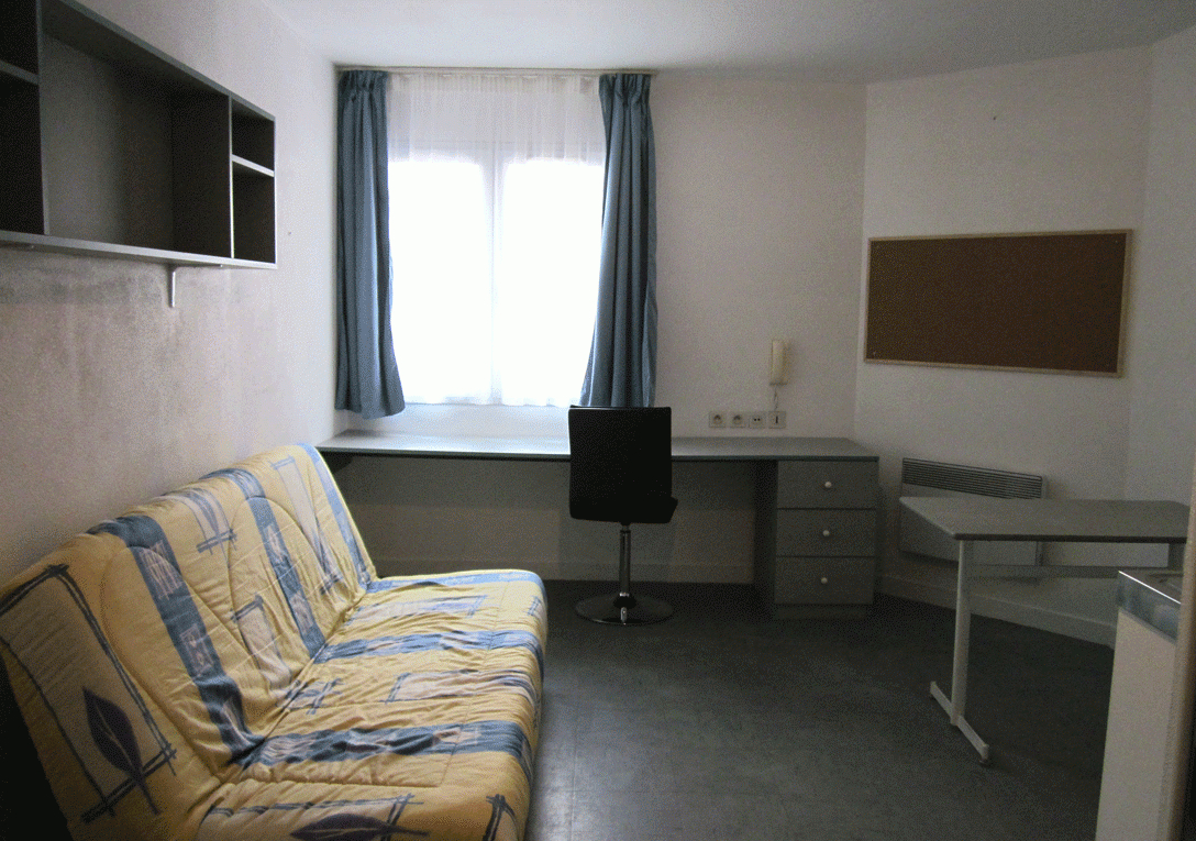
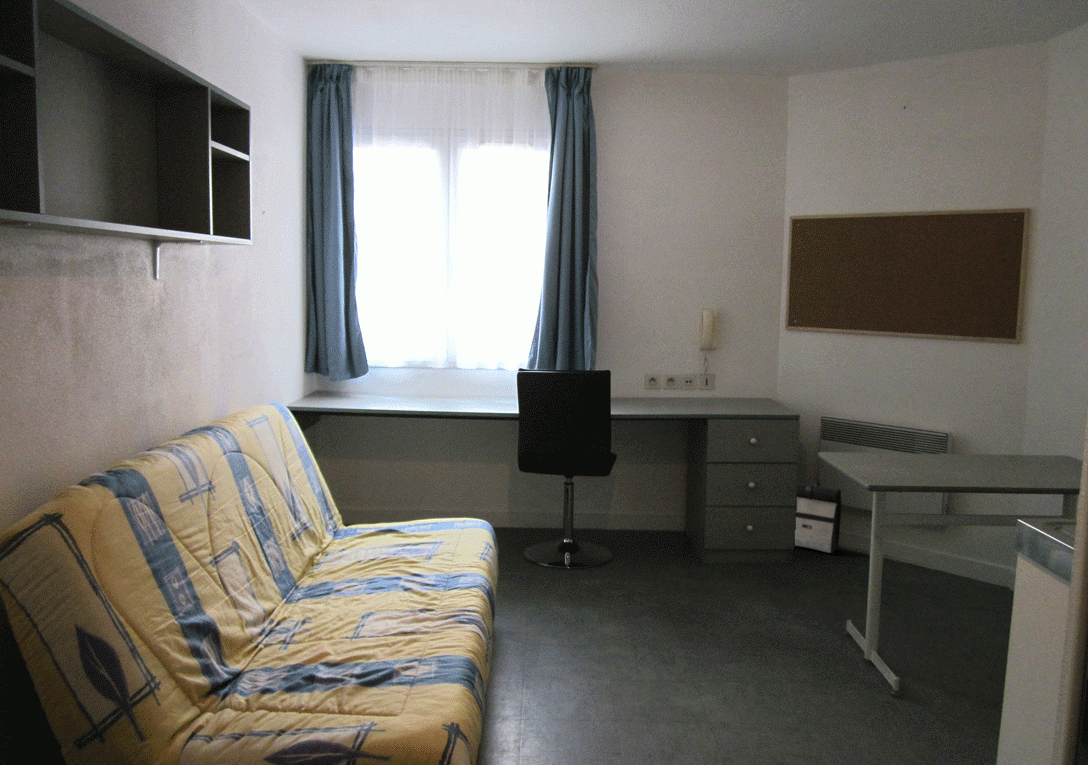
+ backpack (811, 512)
